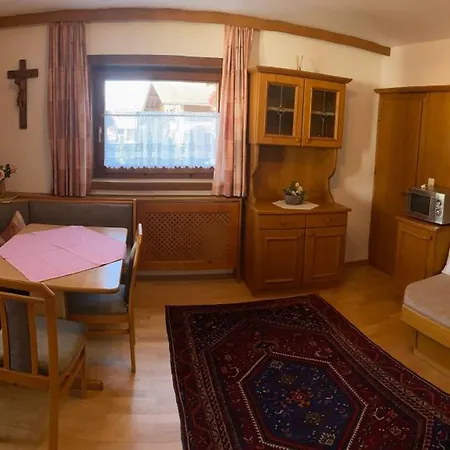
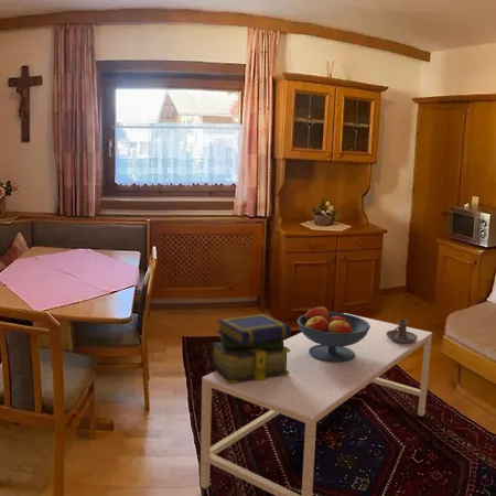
+ candle holder (400, 331)
+ fruit bowl (332, 332)
+ coffee table (330, 400)
+ stack of books (250, 344)
